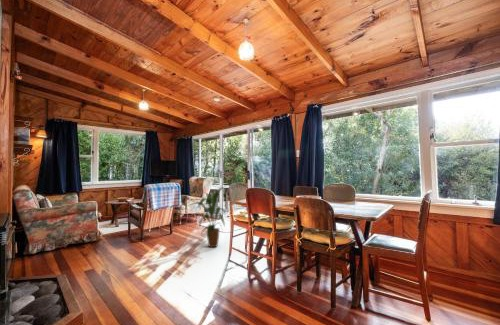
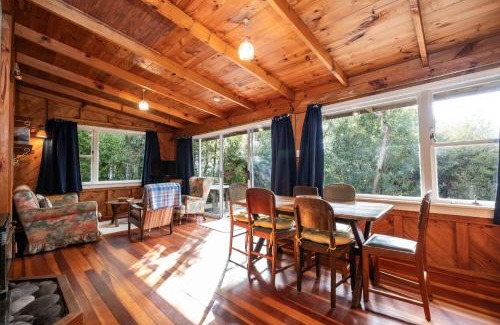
- house plant (207, 216)
